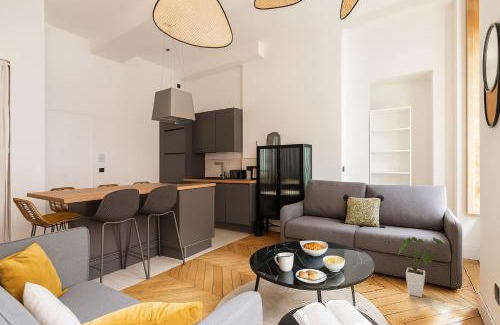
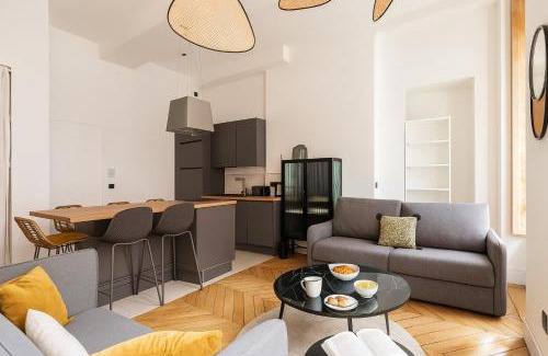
- house plant (419, 264)
